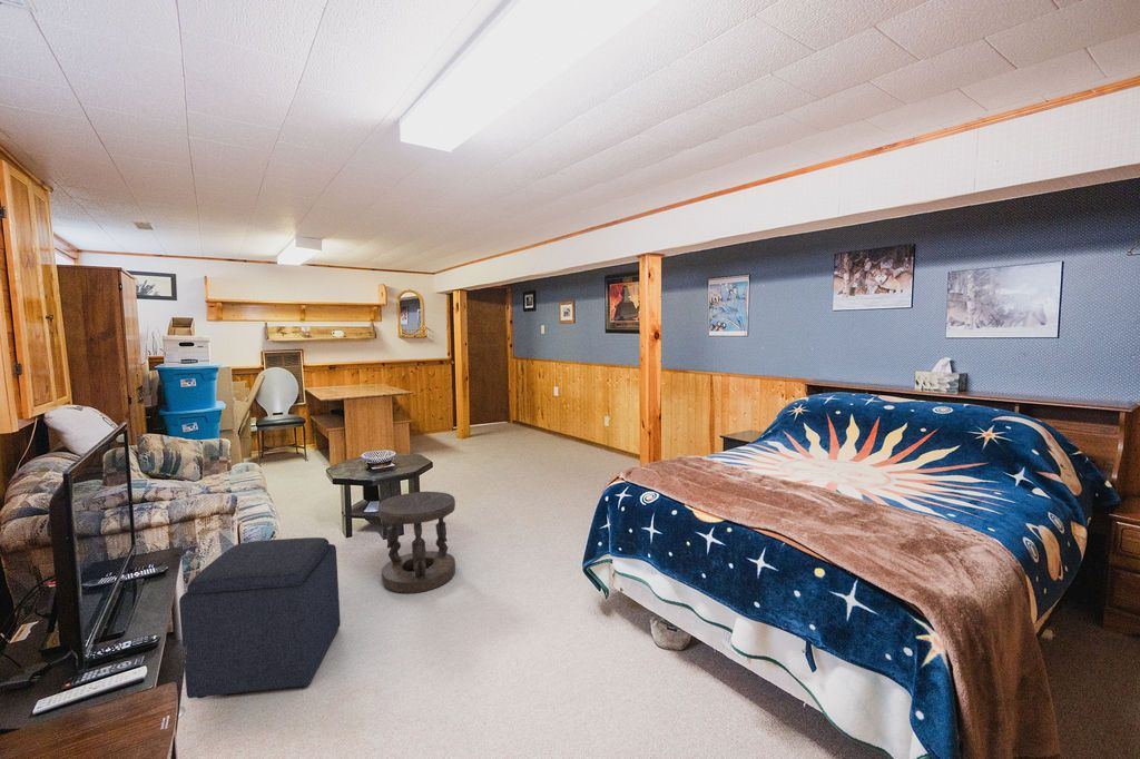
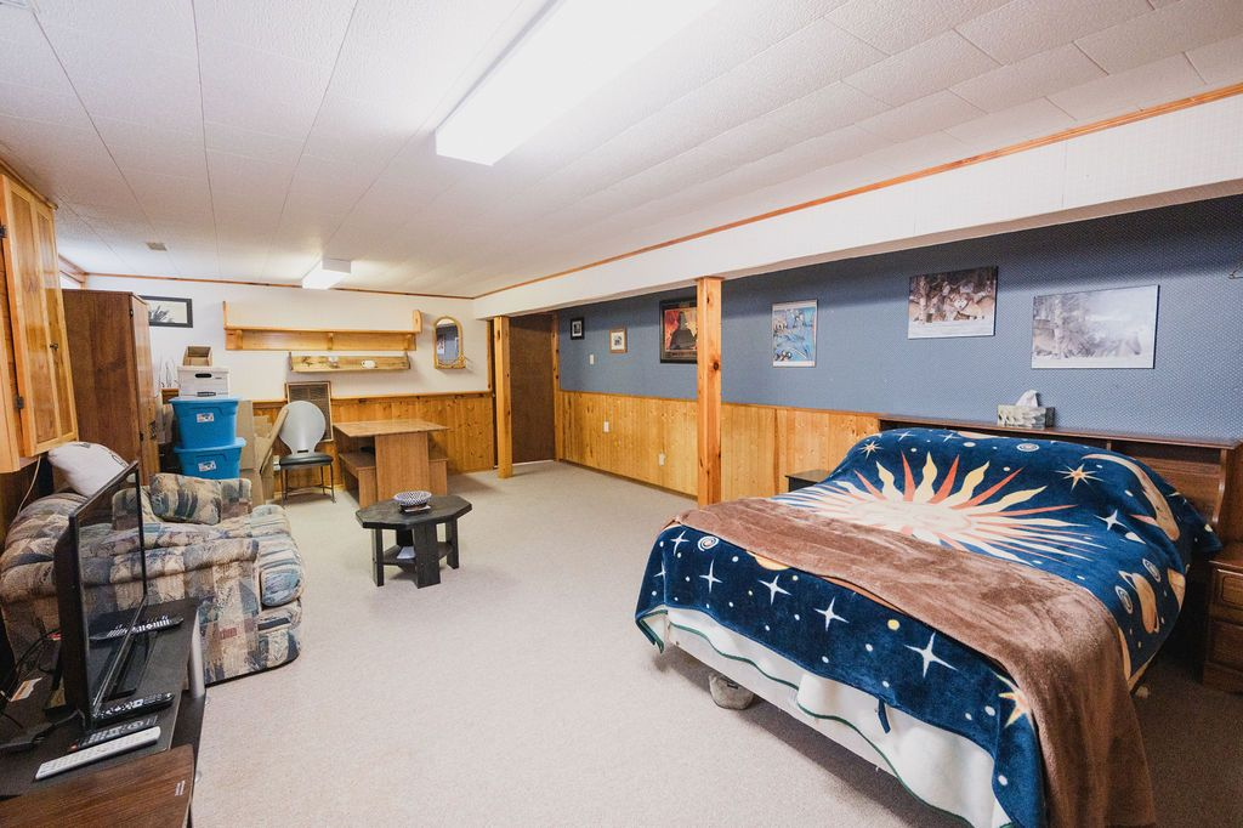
- stool (419, 538)
- ottoman (268, 607)
